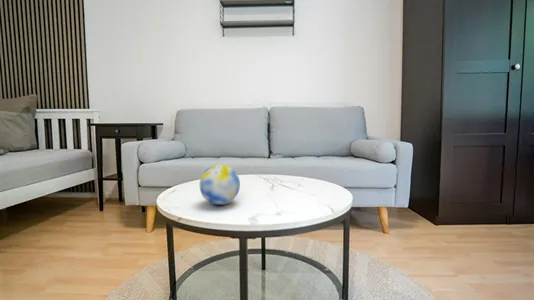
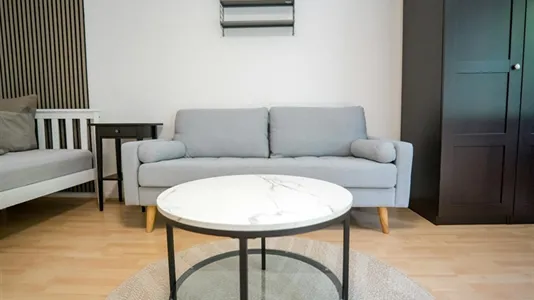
- decorative ball (219, 184)
